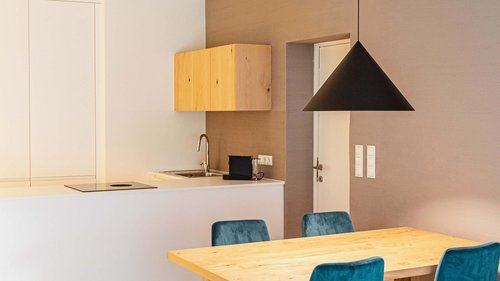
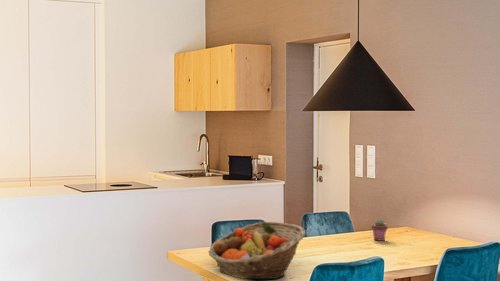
+ fruit basket (256, 249)
+ potted succulent (379, 229)
